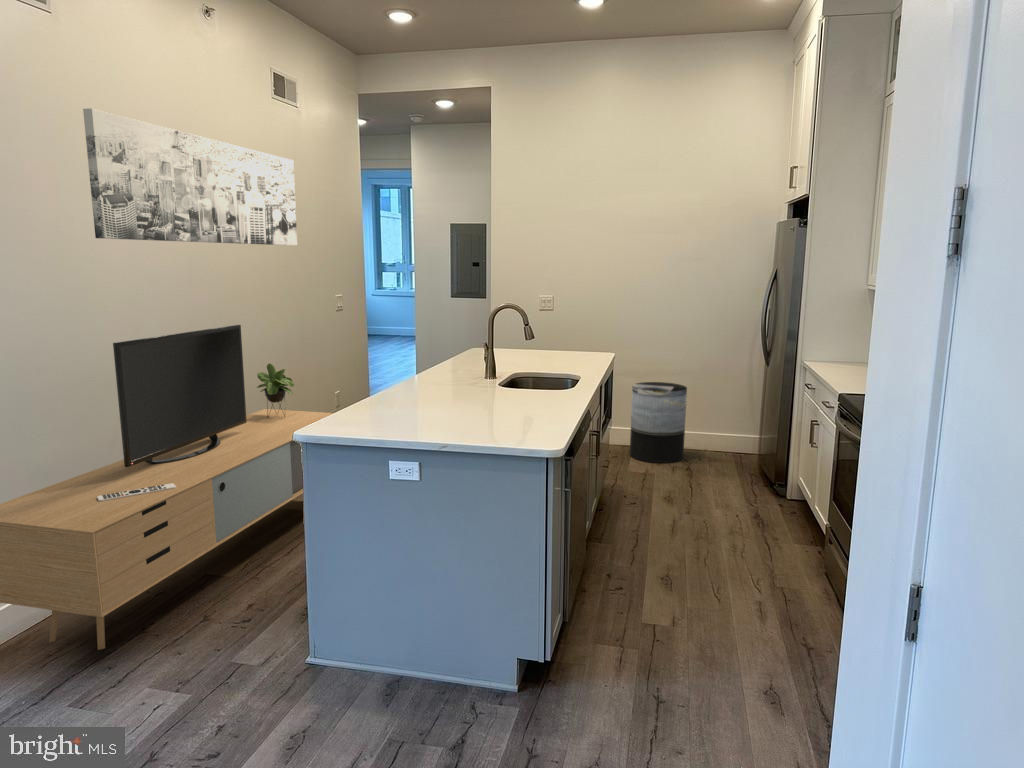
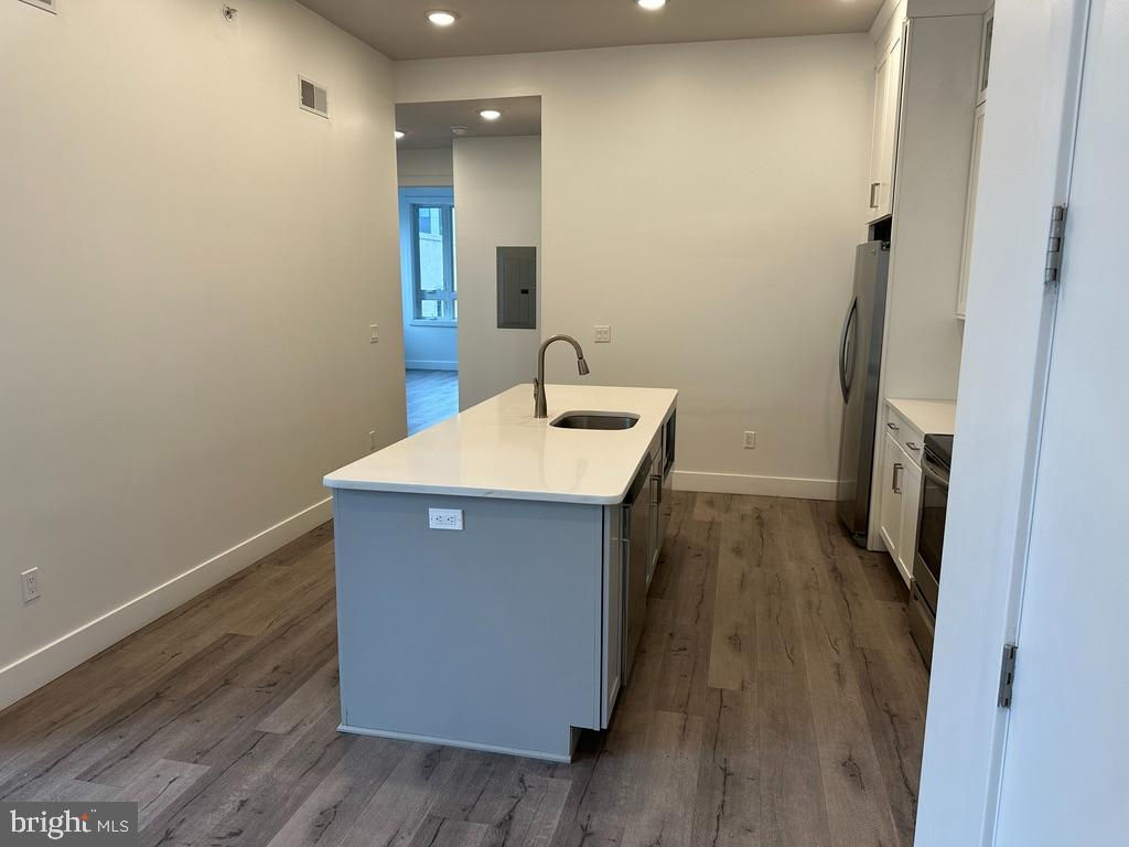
- media console (200, 449)
- trash can (657, 421)
- wall art (213, 191)
